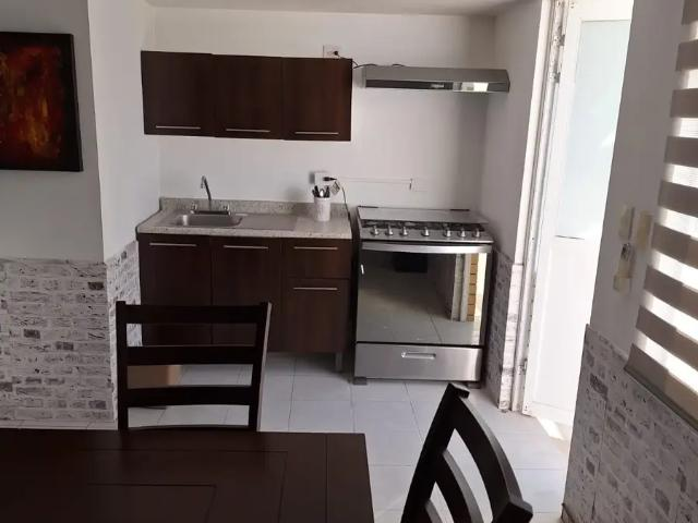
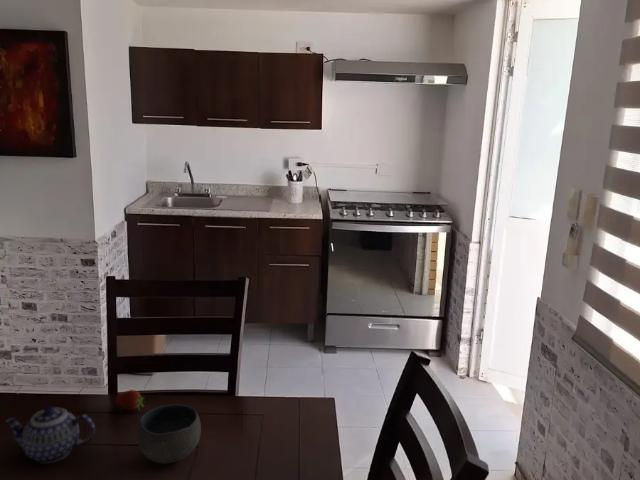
+ fruit (131, 399)
+ teapot (50, 430)
+ bowl (169, 436)
